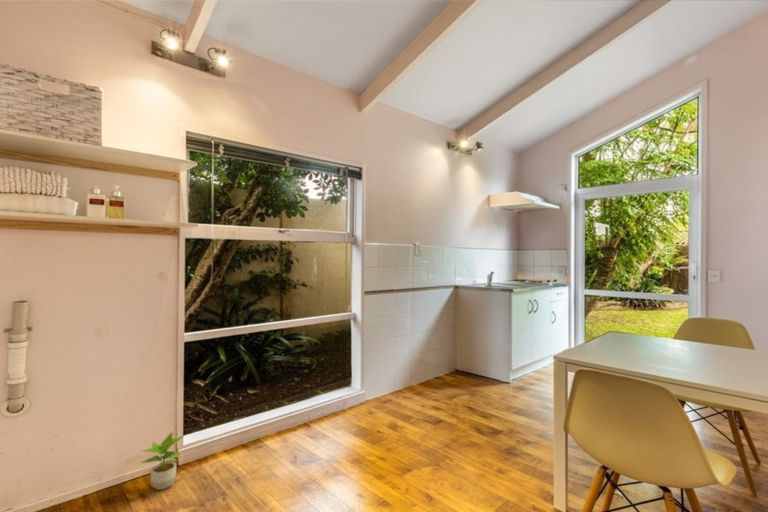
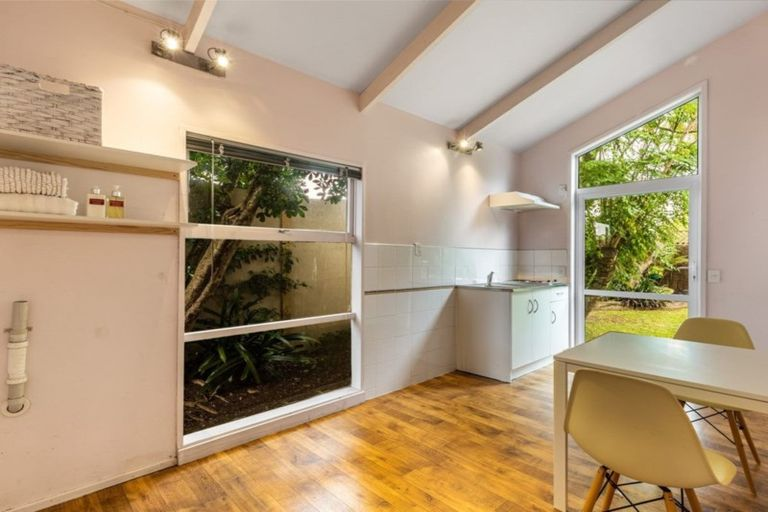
- potted plant (163, 459)
